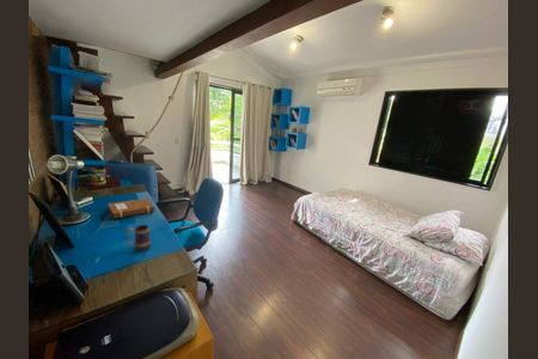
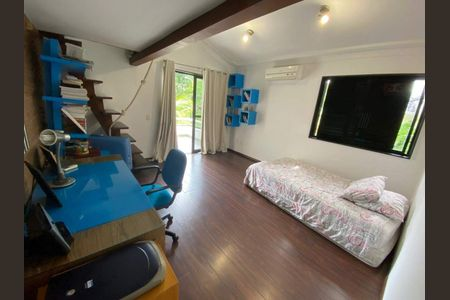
- mug (139, 237)
- notebook (130, 207)
